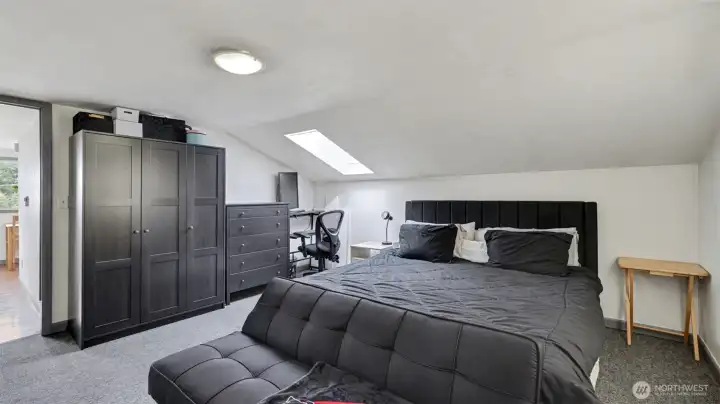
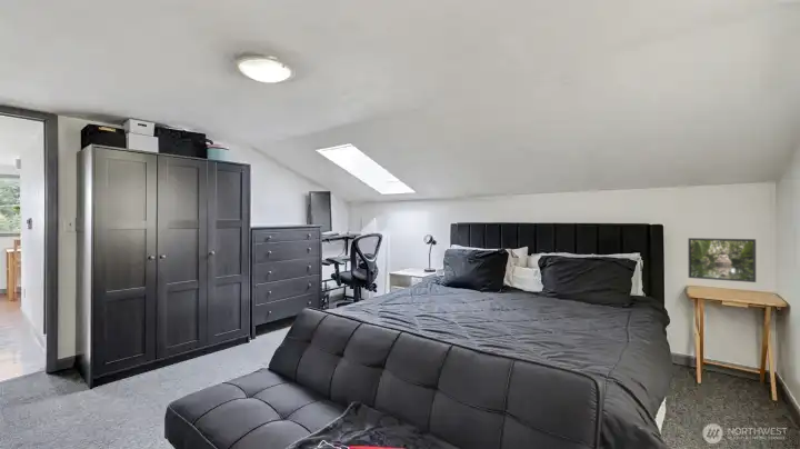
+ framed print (720, 259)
